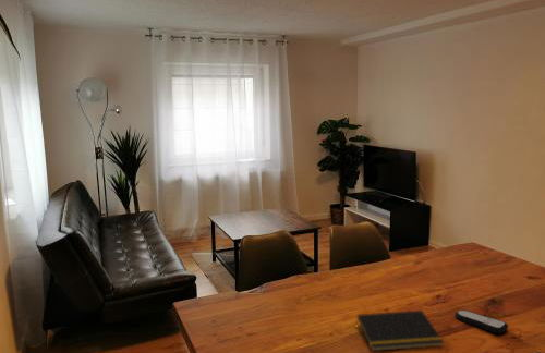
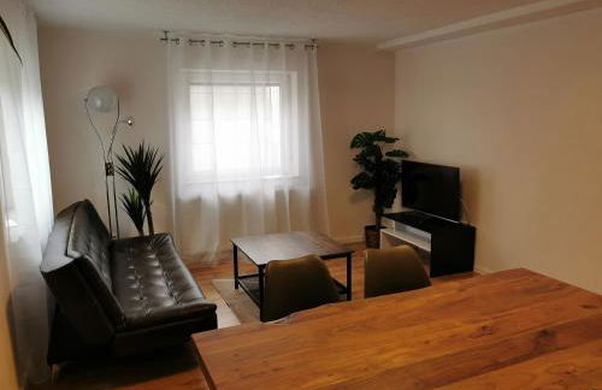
- notepad (398, 329)
- remote control (480, 320)
